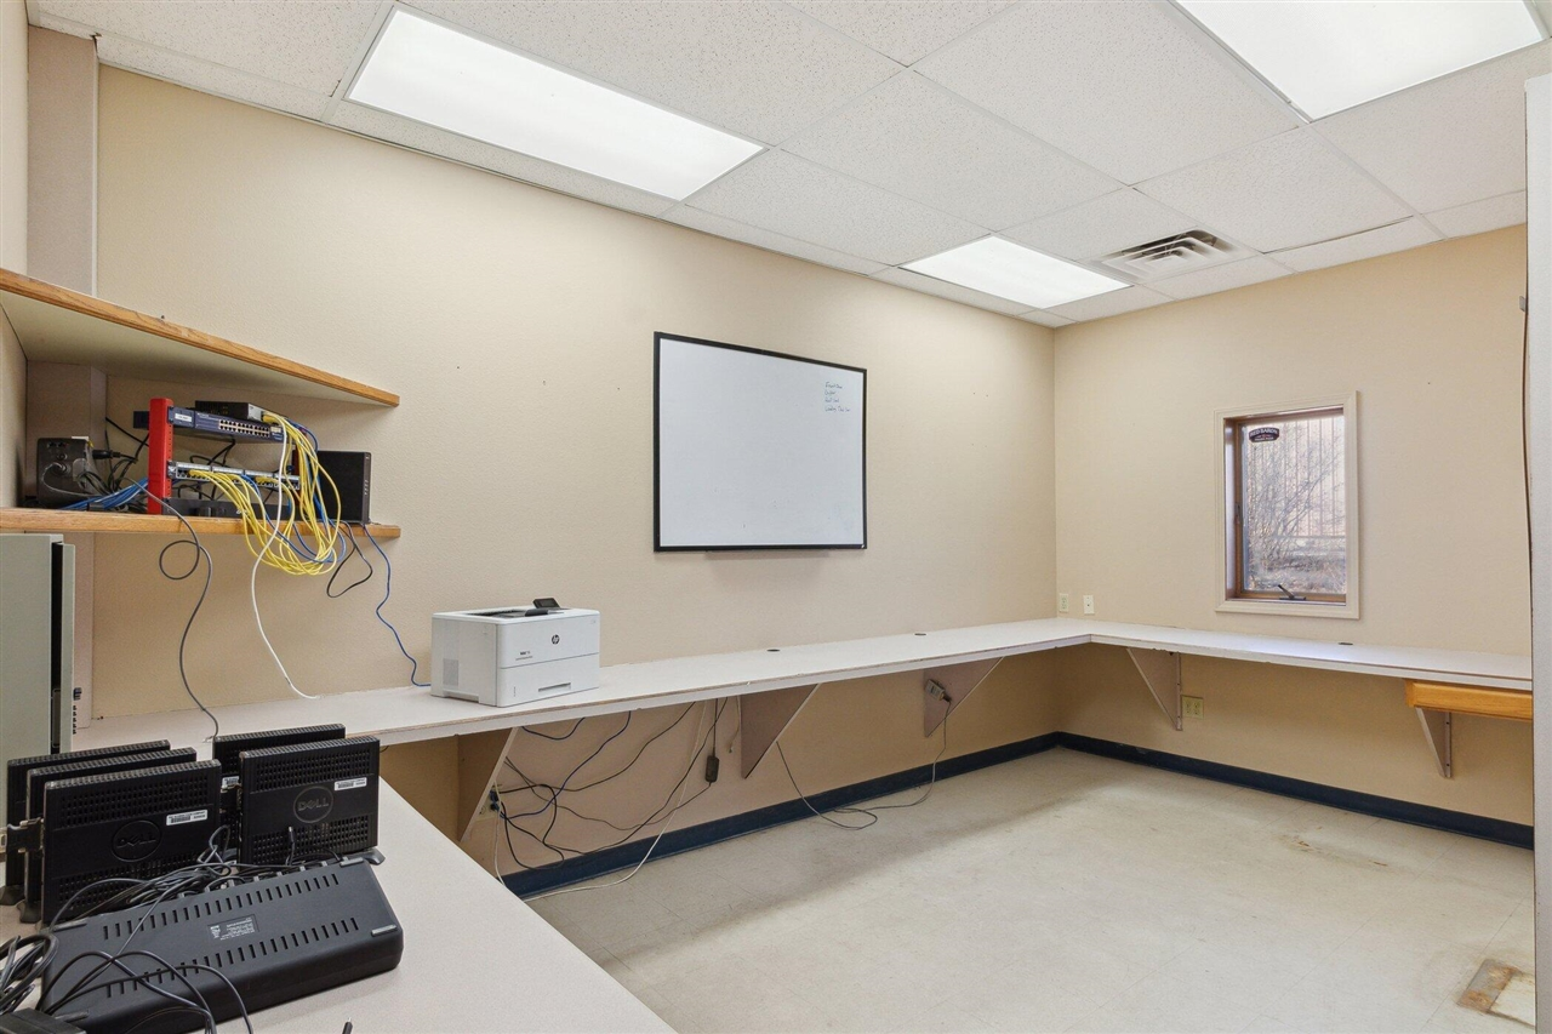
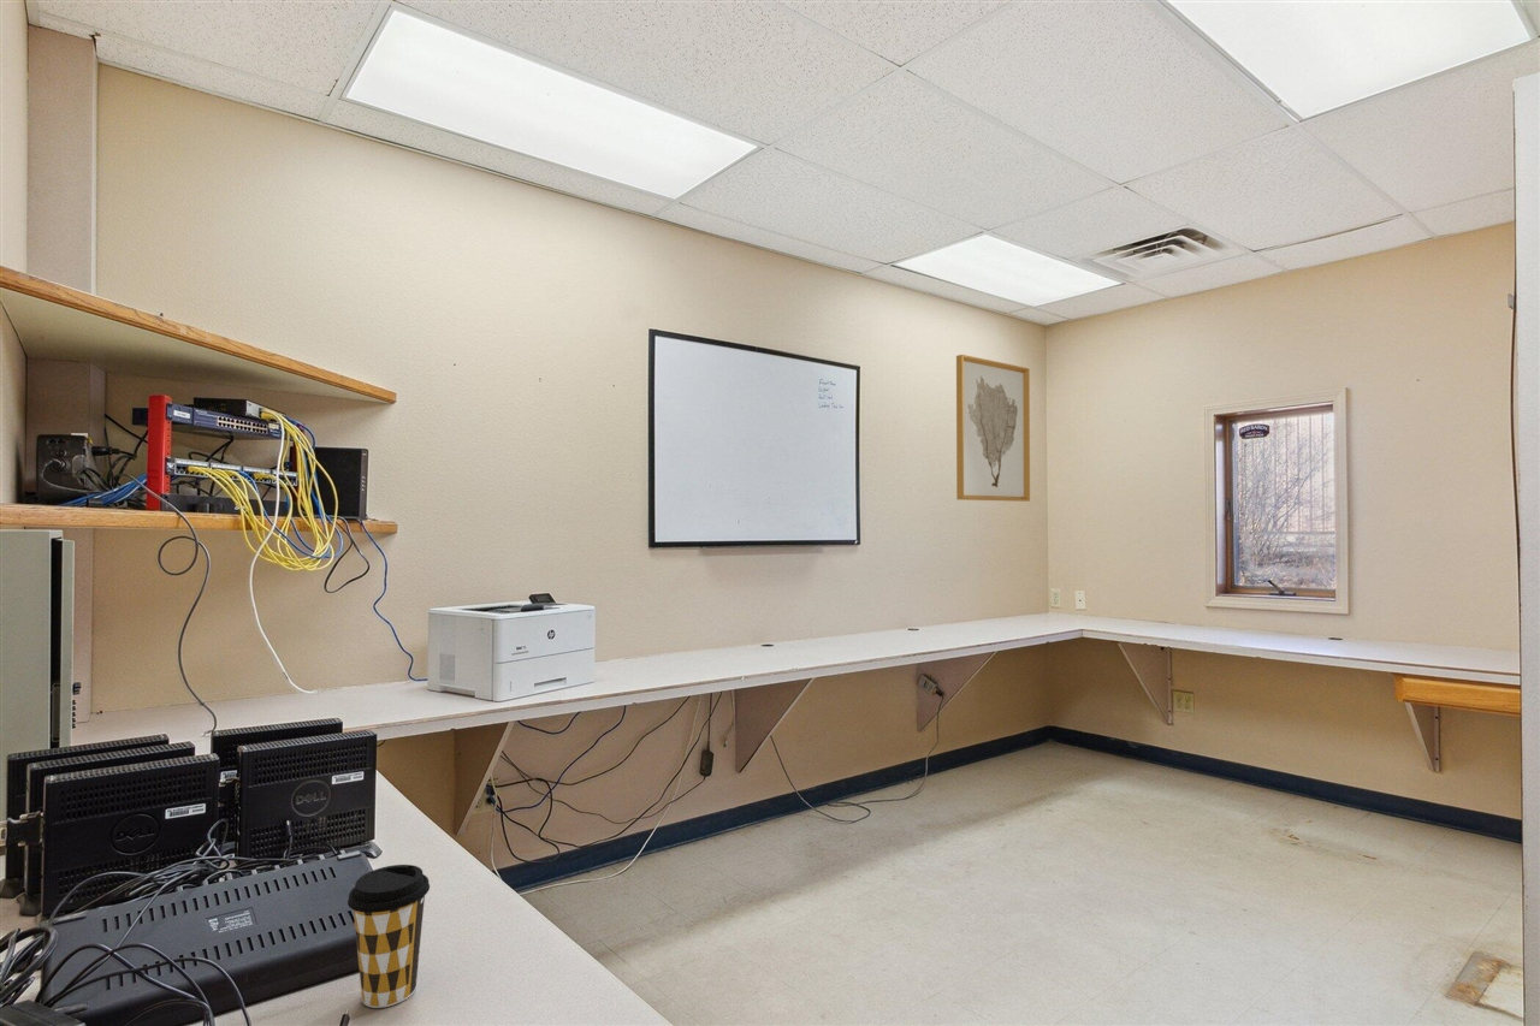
+ wall art (994, 431)
+ coffee cup (389, 935)
